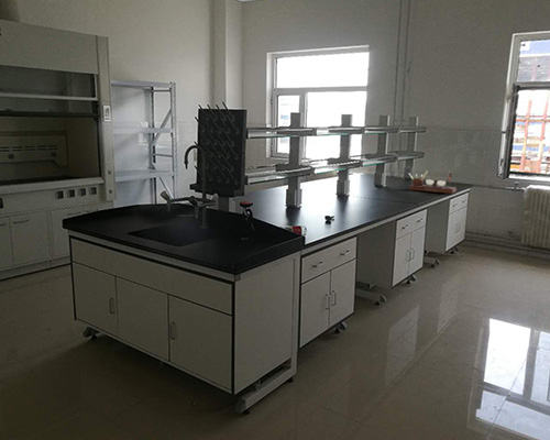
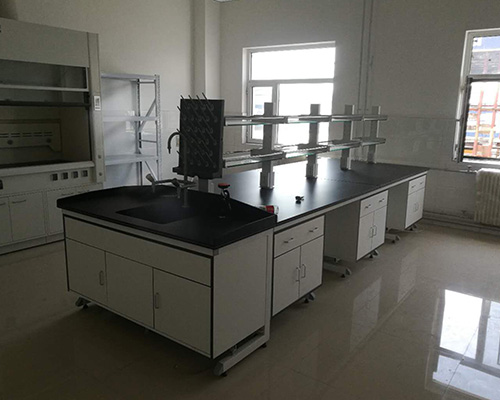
- desk organizer (431, 179)
